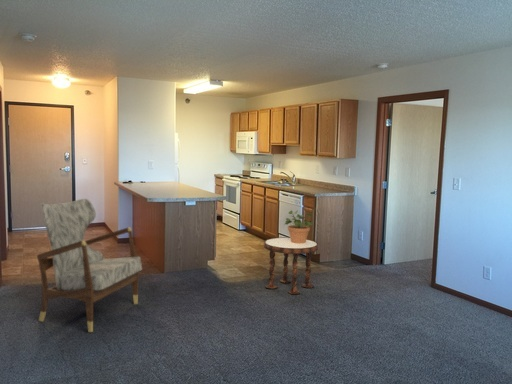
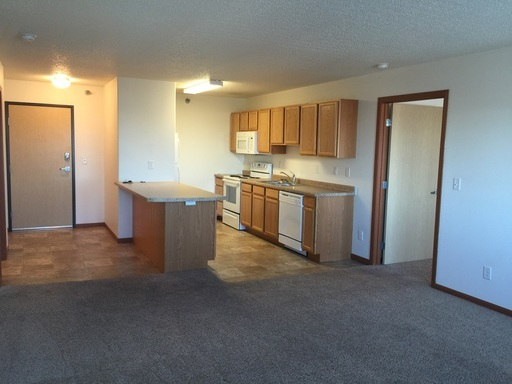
- potted plant (297, 226)
- armchair (91, 258)
- side table (292, 264)
